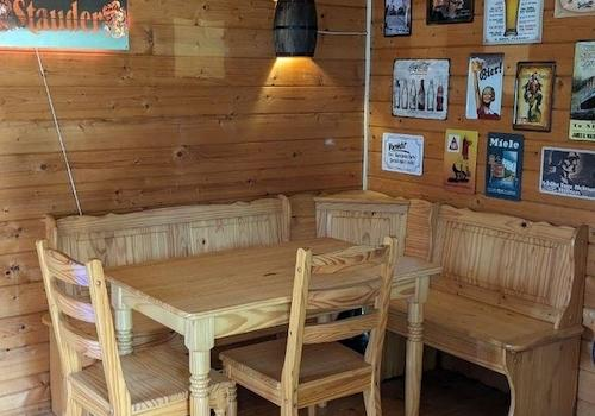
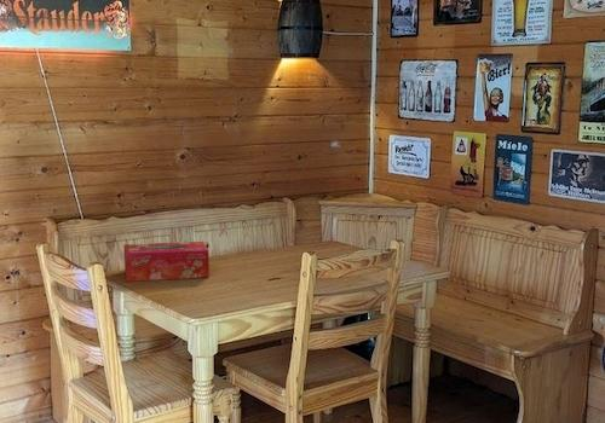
+ tissue box (166, 260)
